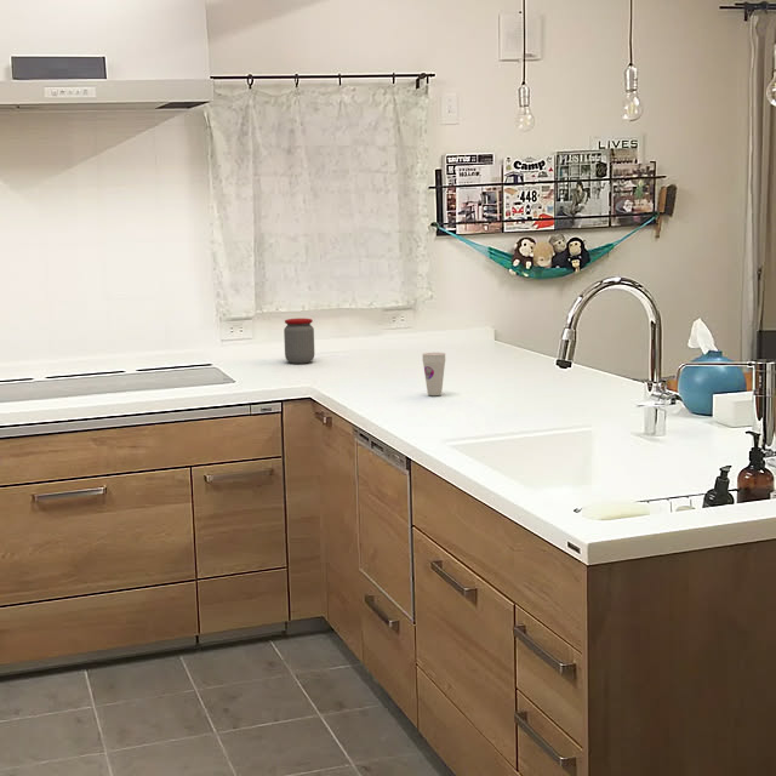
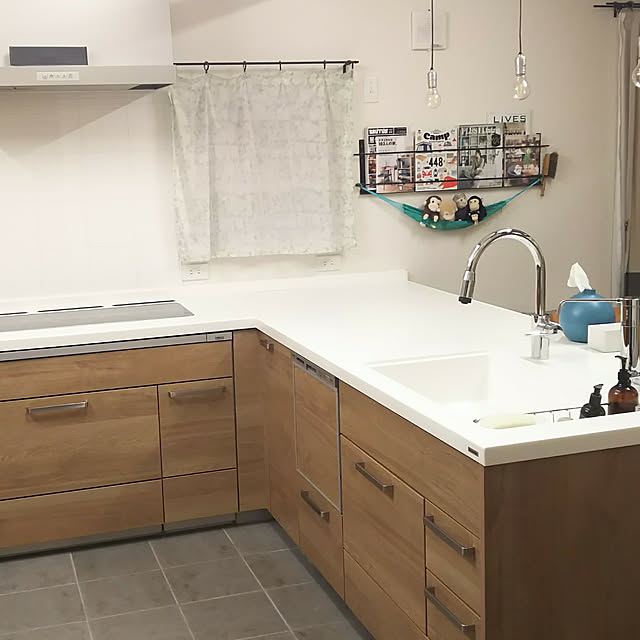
- cup (434, 373)
- jar (298, 340)
